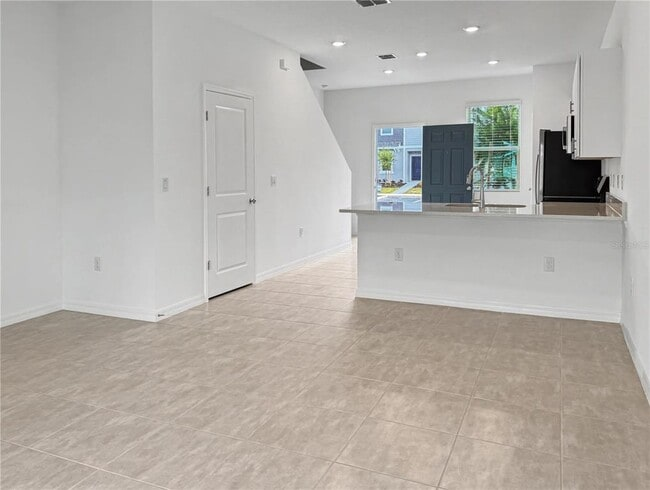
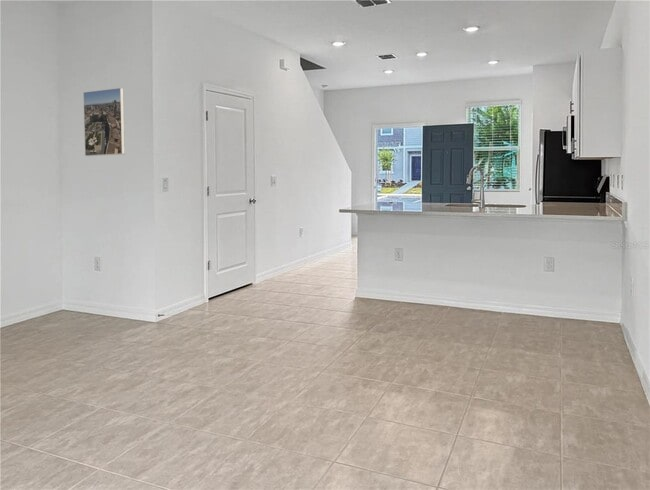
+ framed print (103, 122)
